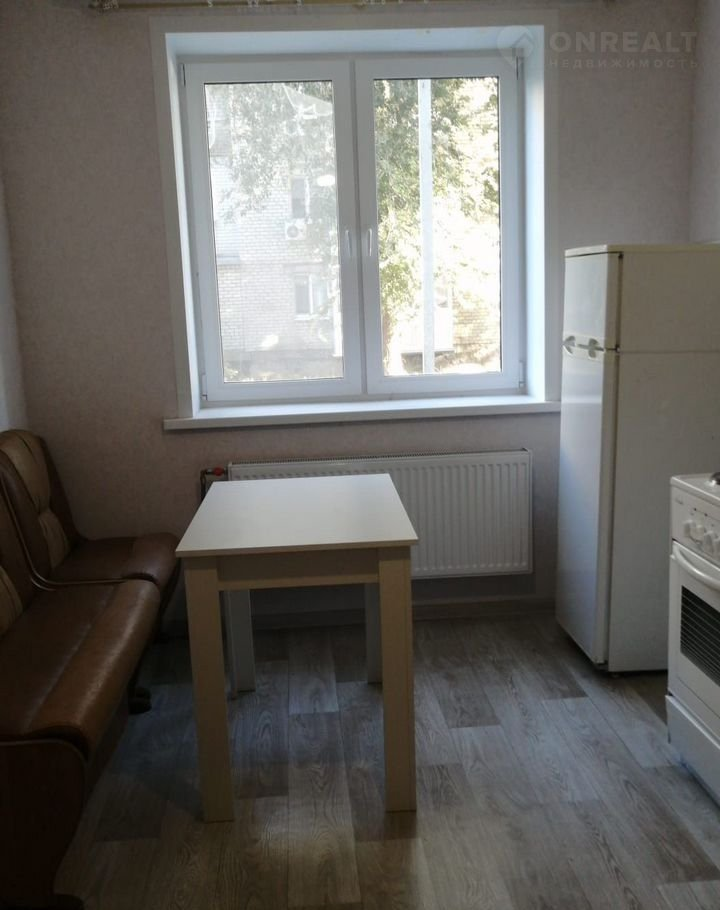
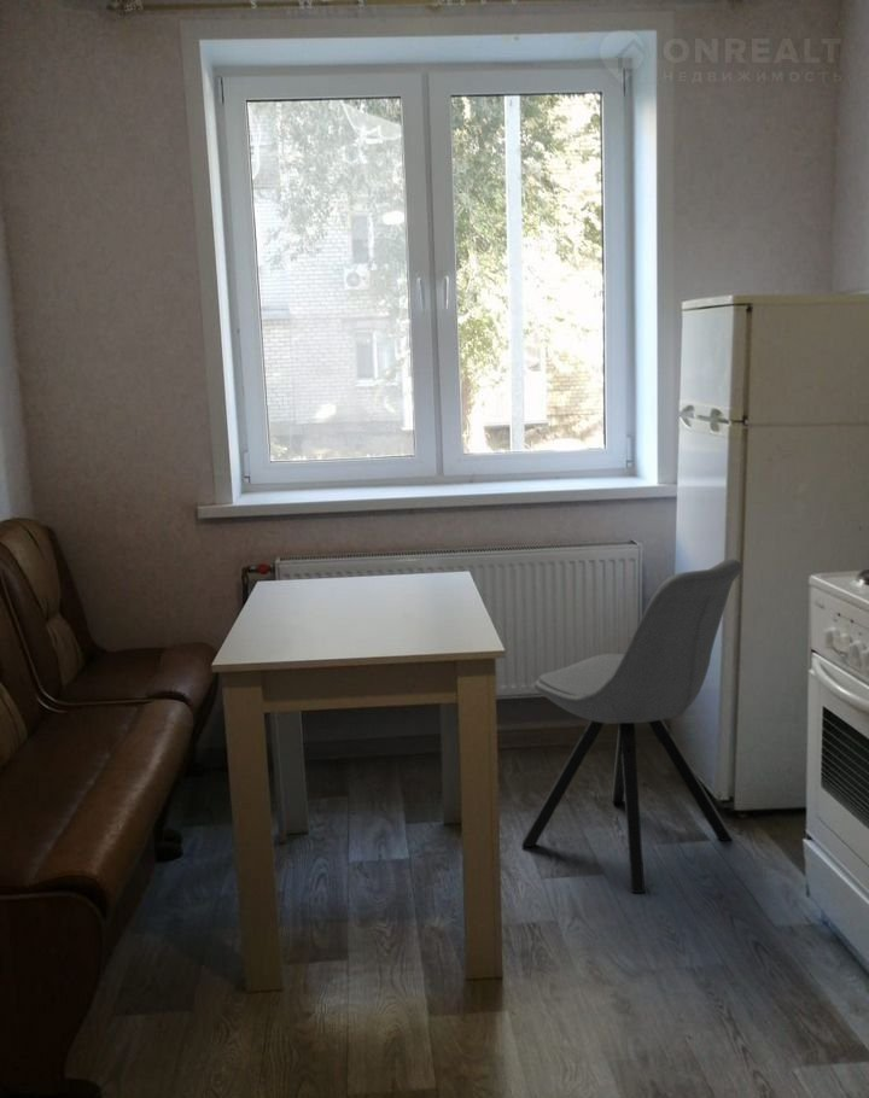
+ chair (632, 702)
